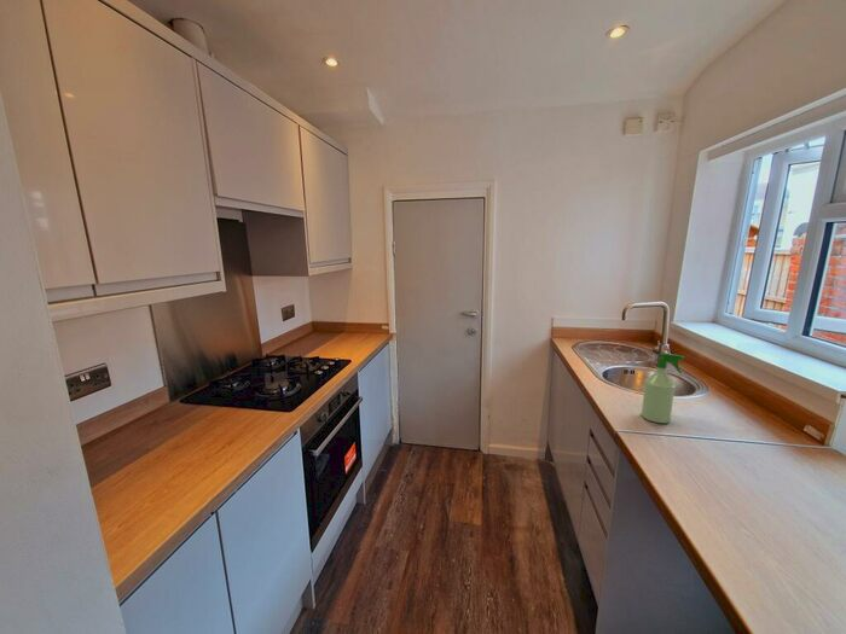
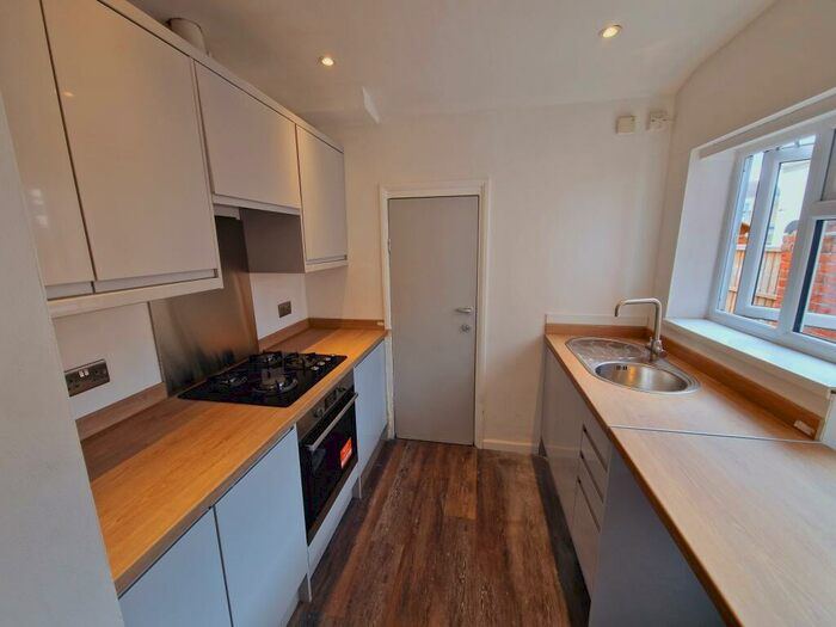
- spray bottle (659, 385)
